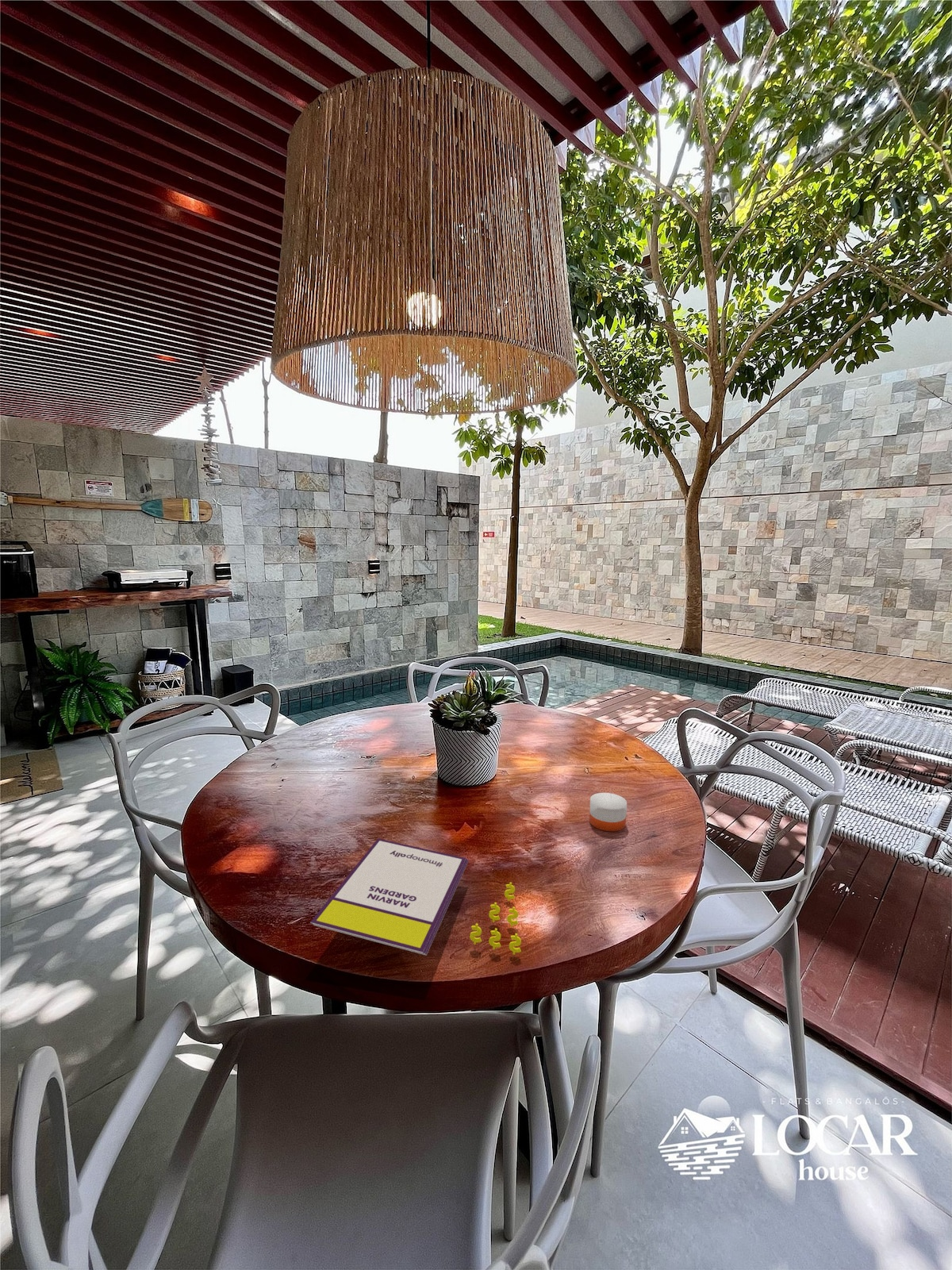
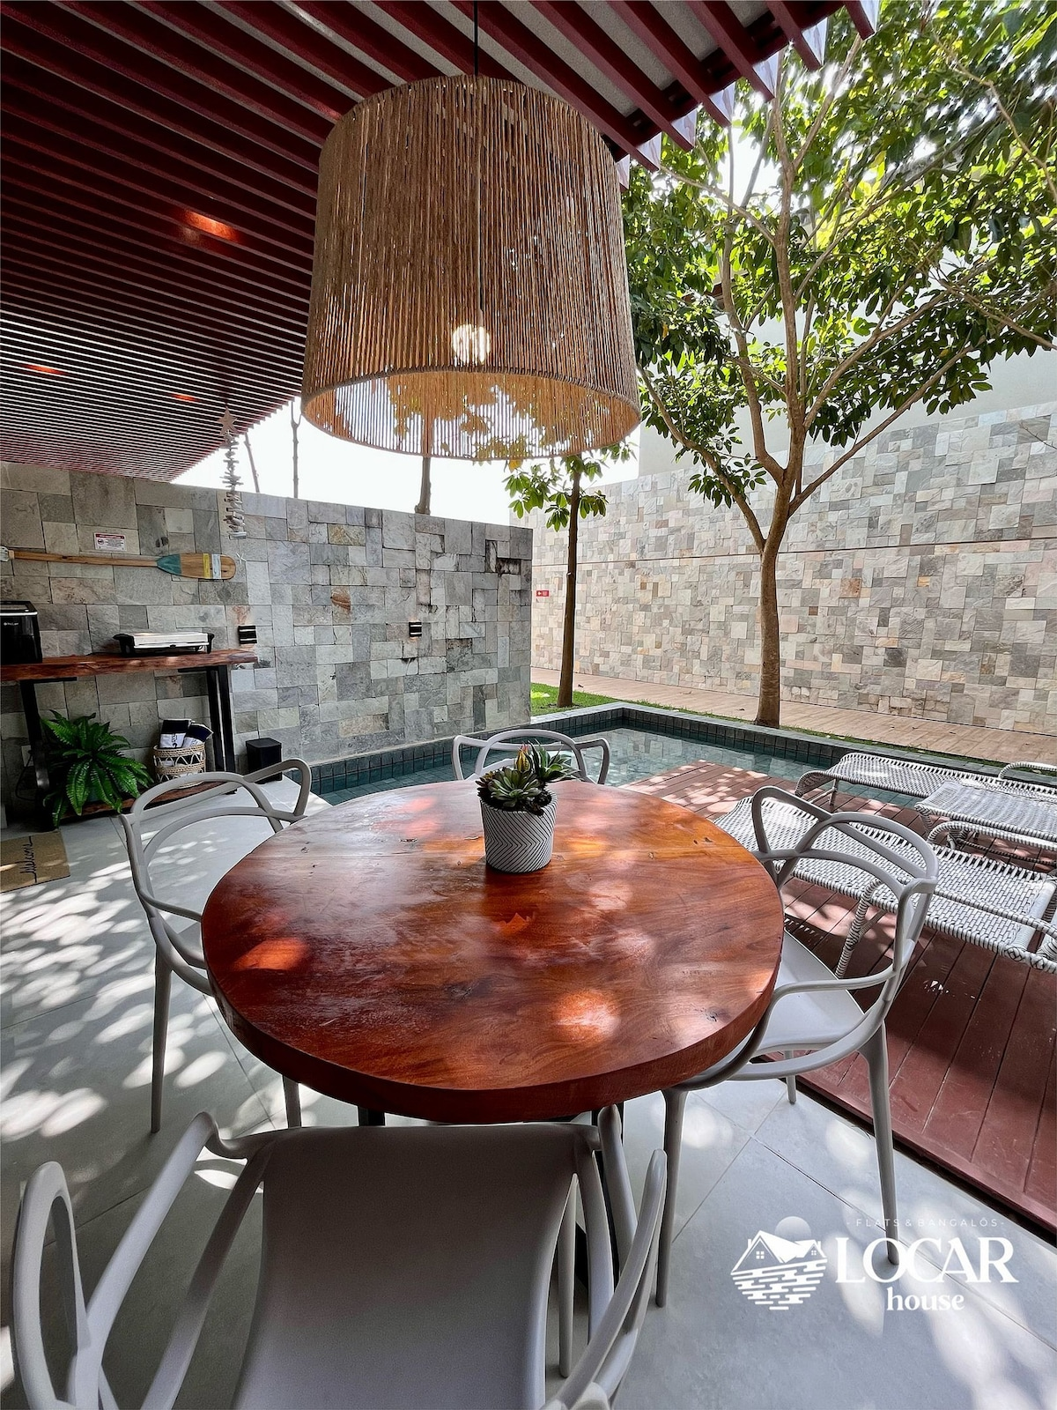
- candle (608, 799)
- board game (433, 904)
